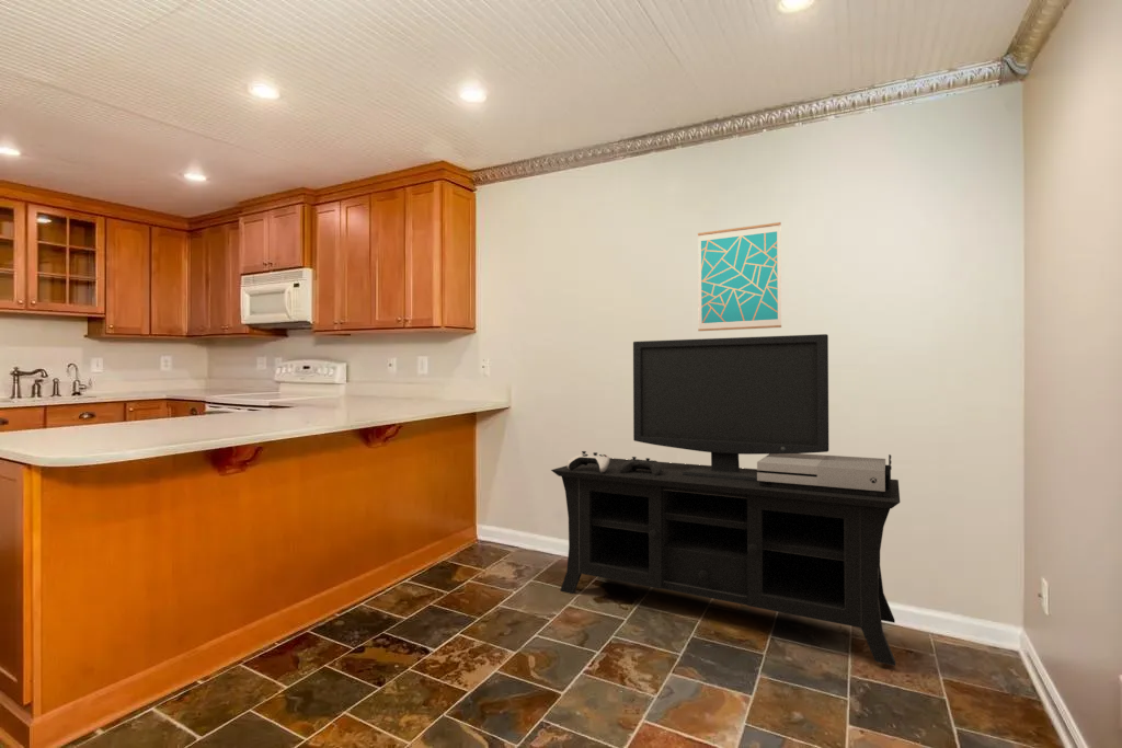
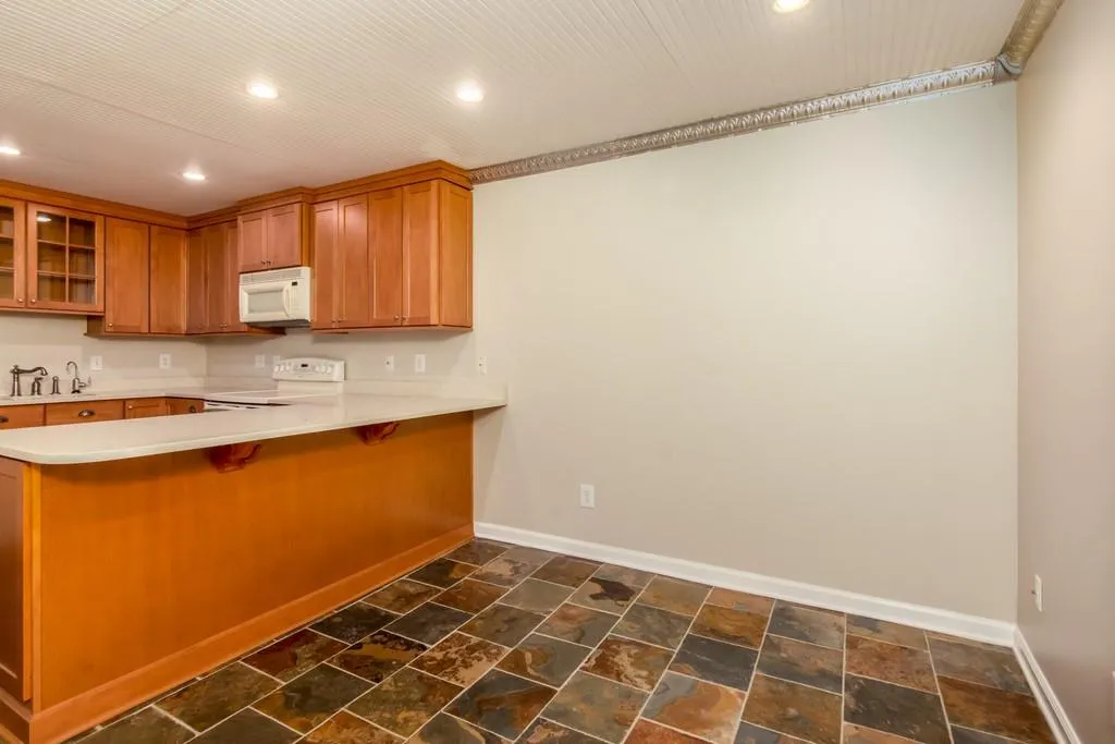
- wall art (737, 278)
- media console (714, 472)
